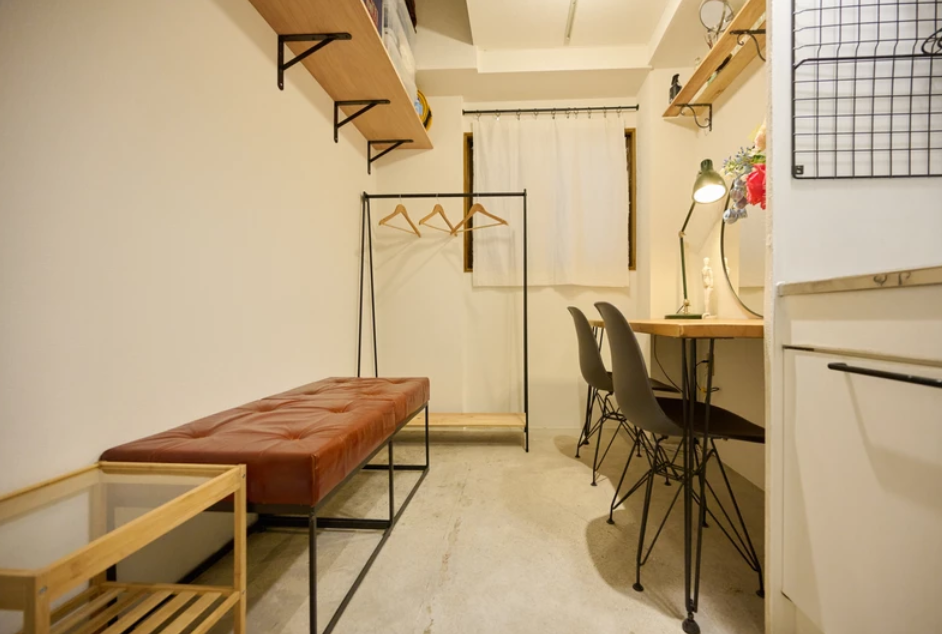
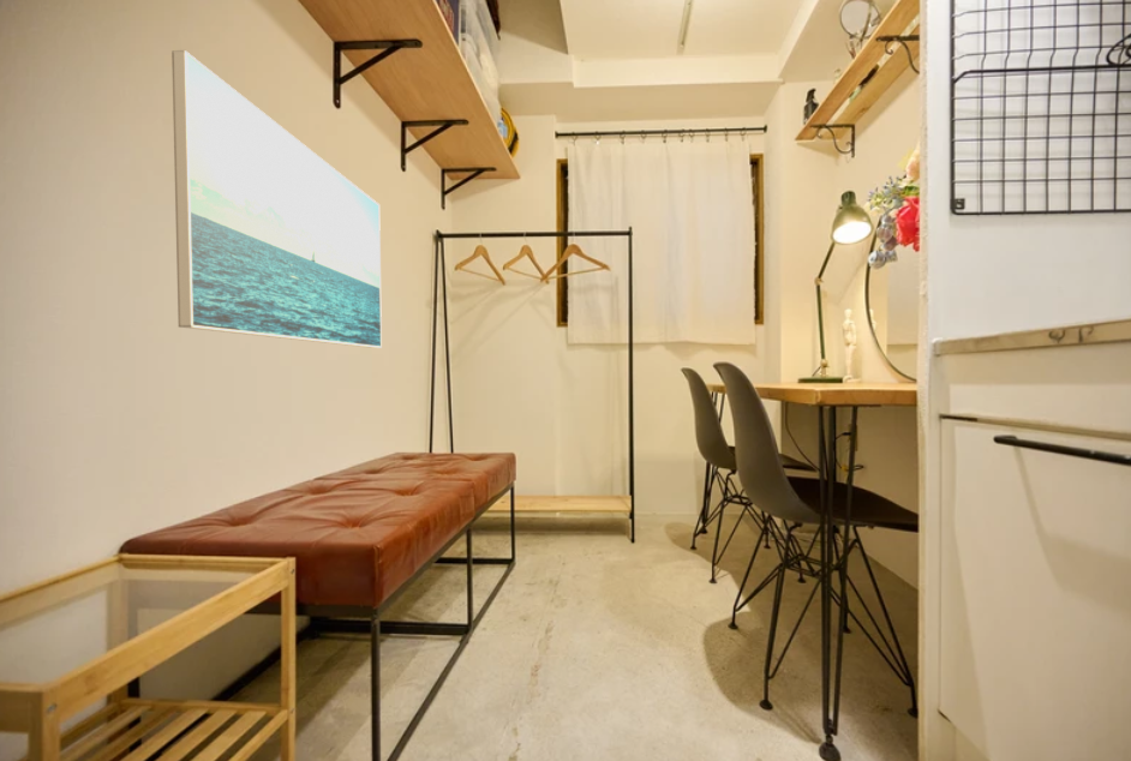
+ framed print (310, 246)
